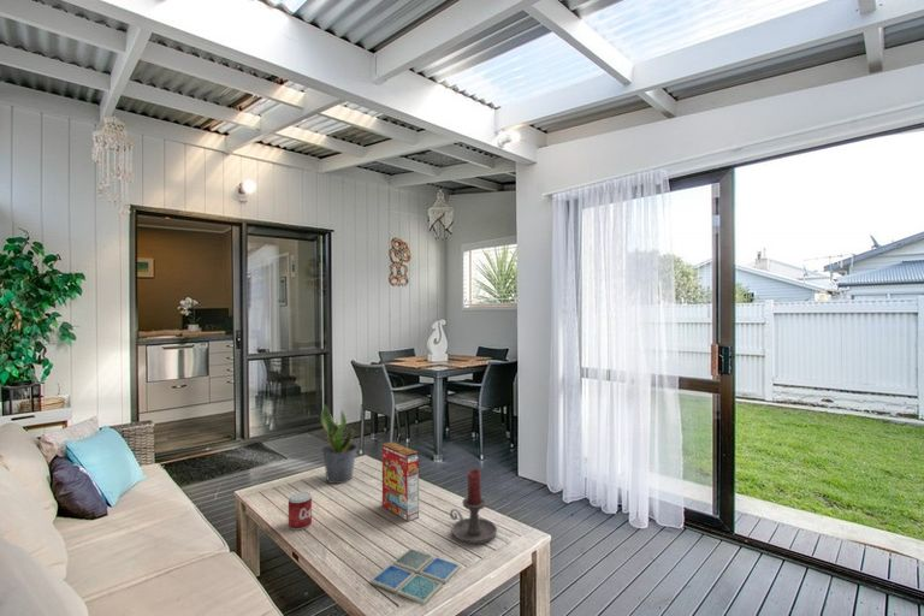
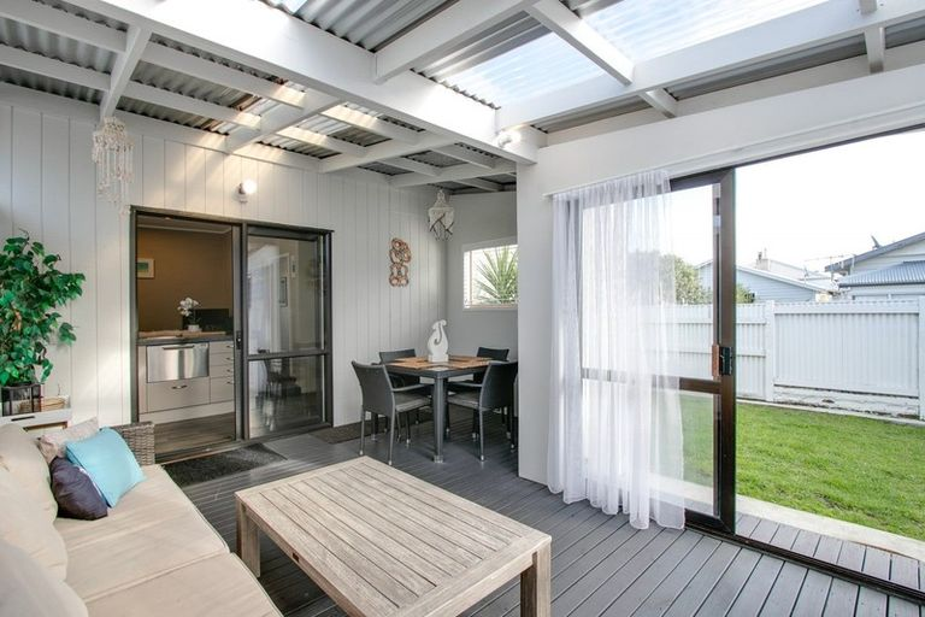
- potted plant (339, 440)
- drink coaster (416, 573)
- cereal box (399, 479)
- candle holder (469, 499)
- beverage can (300, 510)
